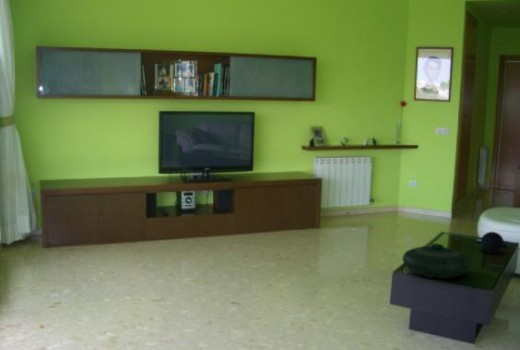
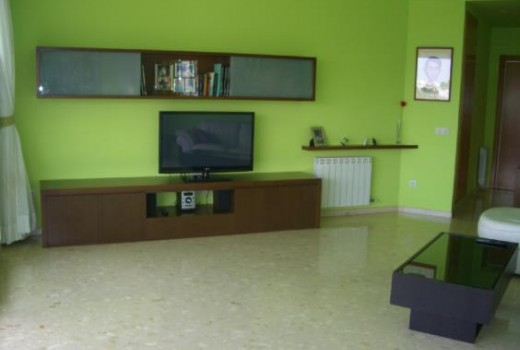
- decorative bowl (436, 258)
- decorative orb (492, 242)
